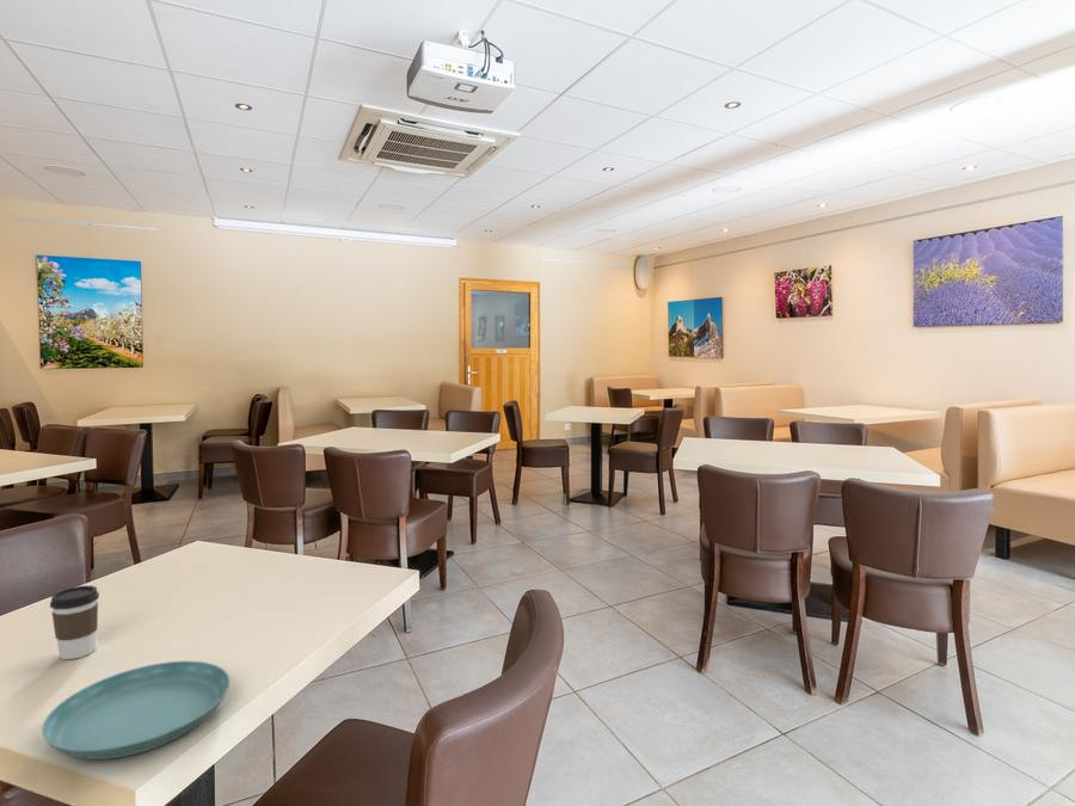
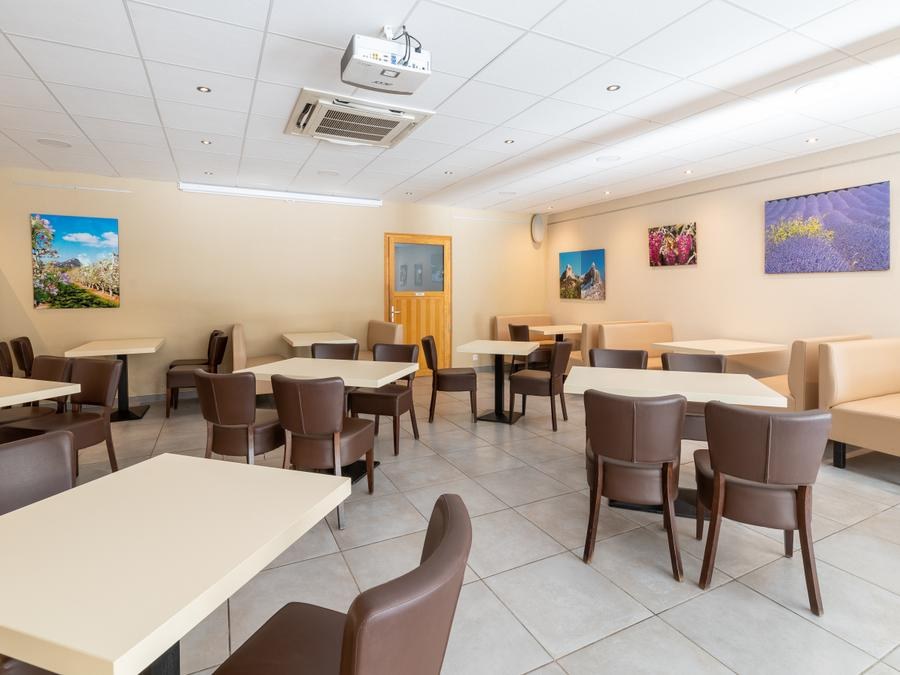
- saucer (143, 708)
- coffee cup (75, 622)
